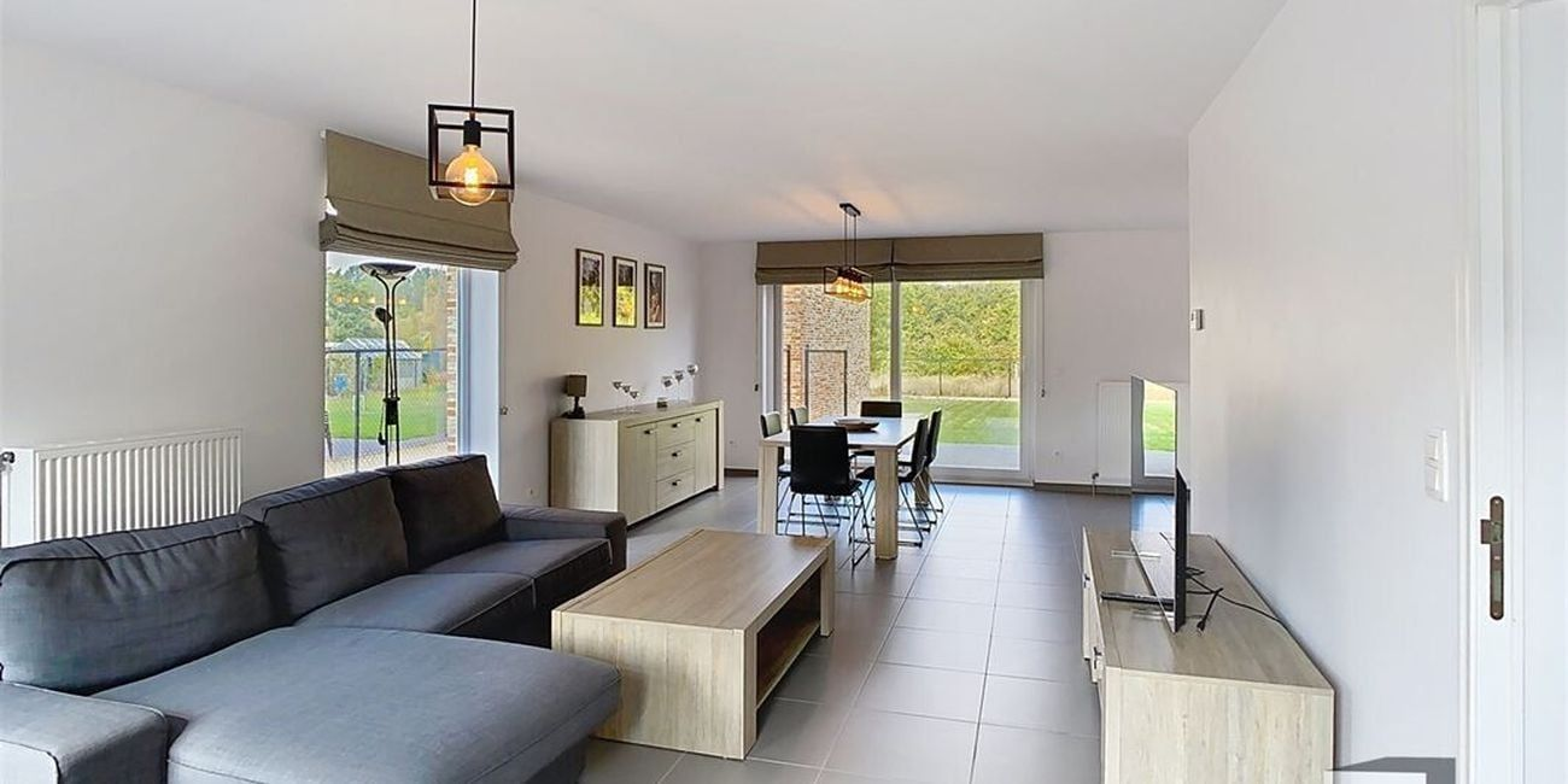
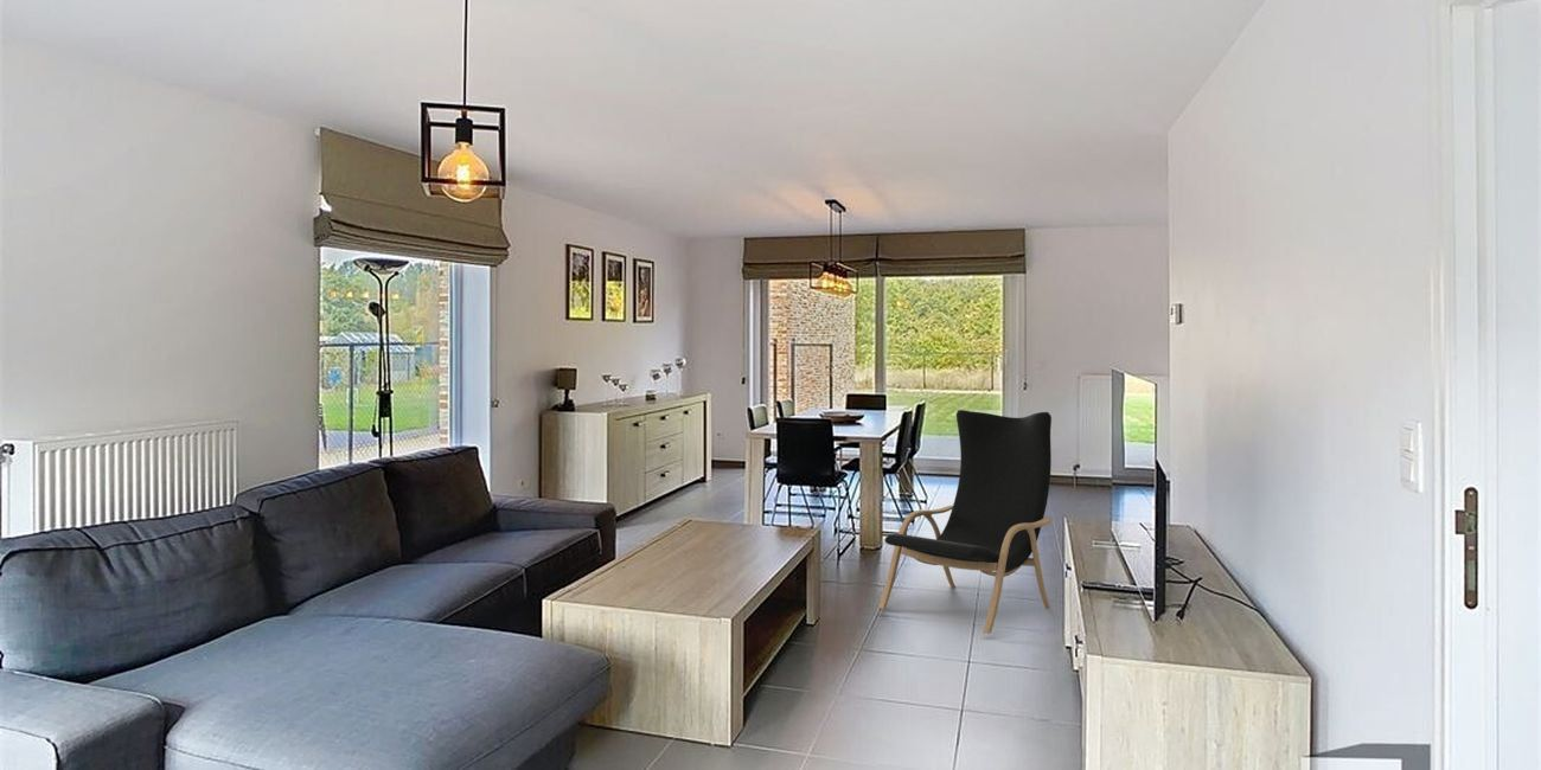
+ lounge chair (976, 508)
